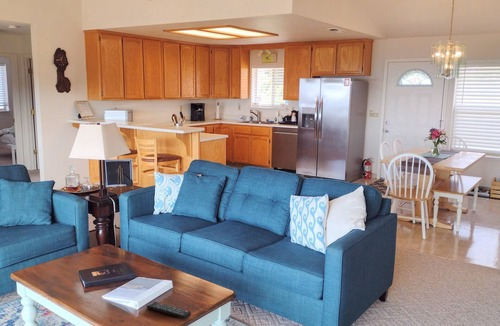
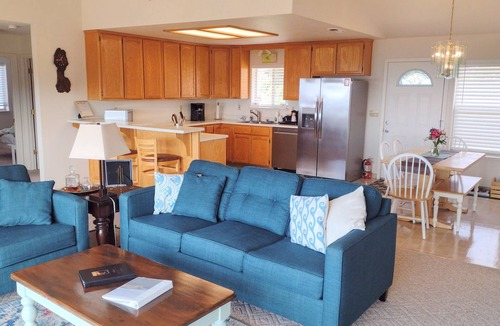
- remote control (168, 310)
